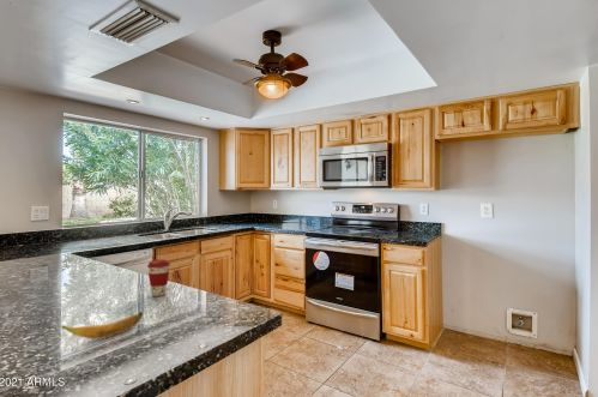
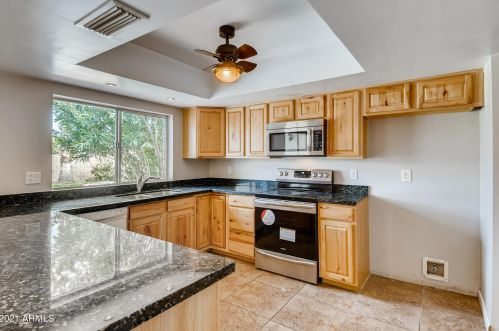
- banana (105, 325)
- coffee cup (158, 277)
